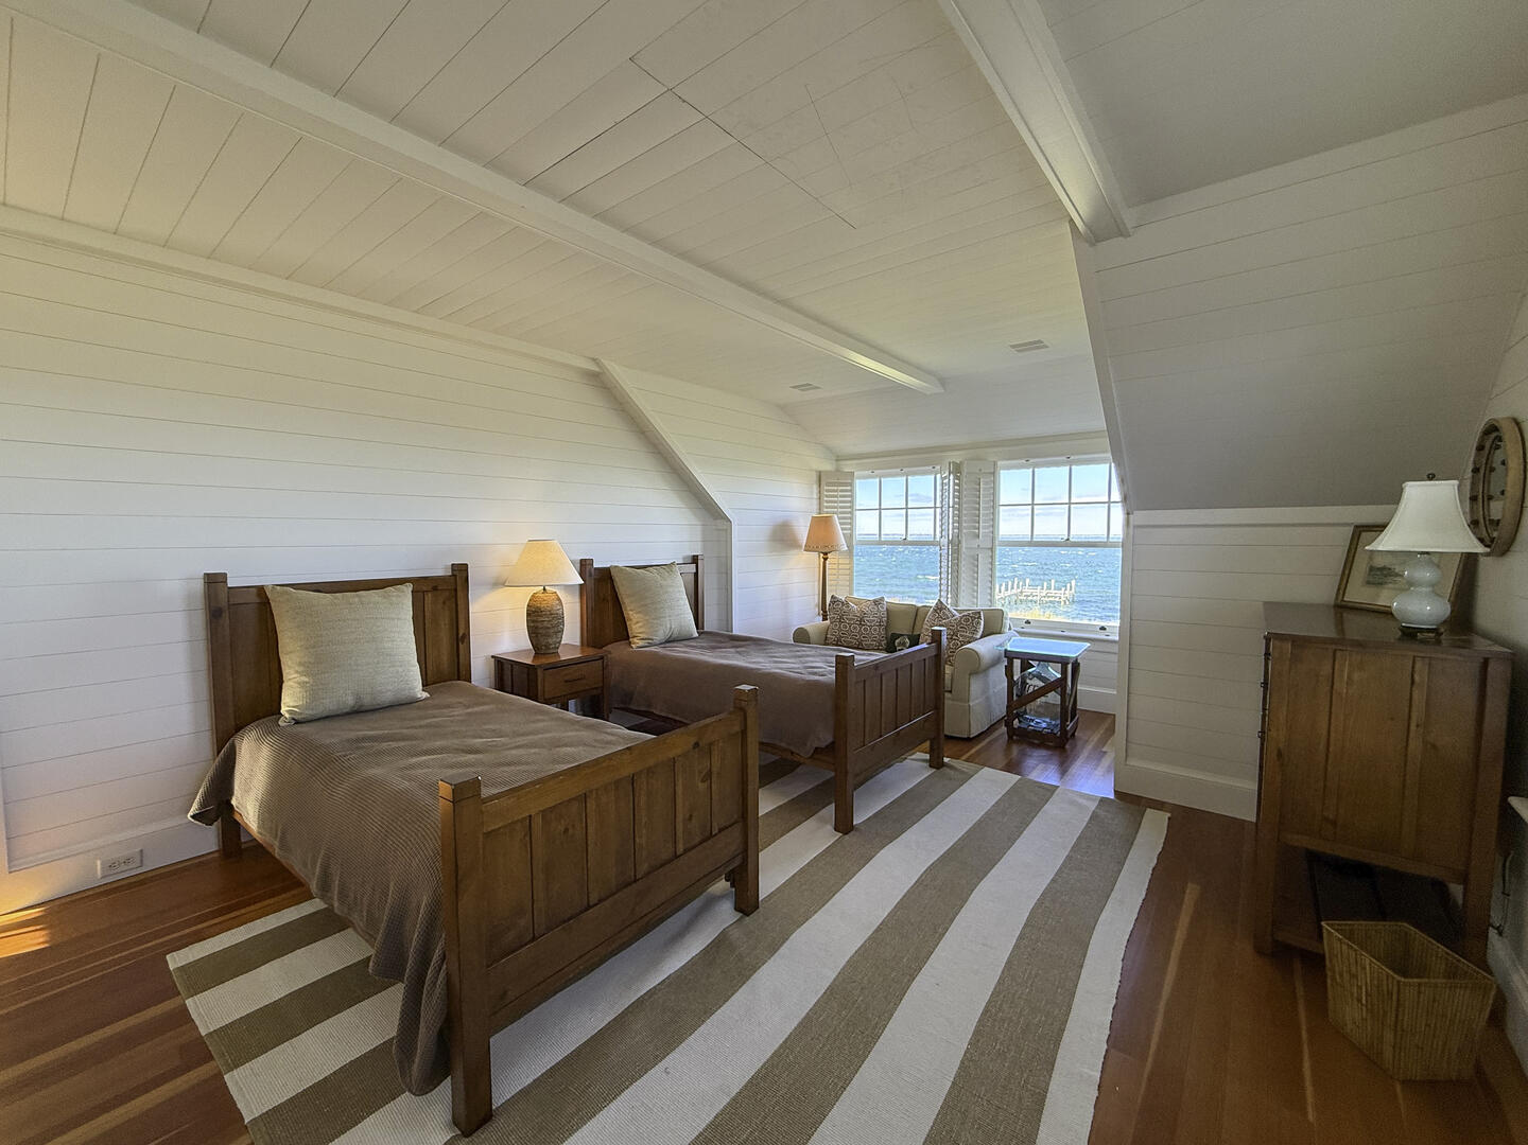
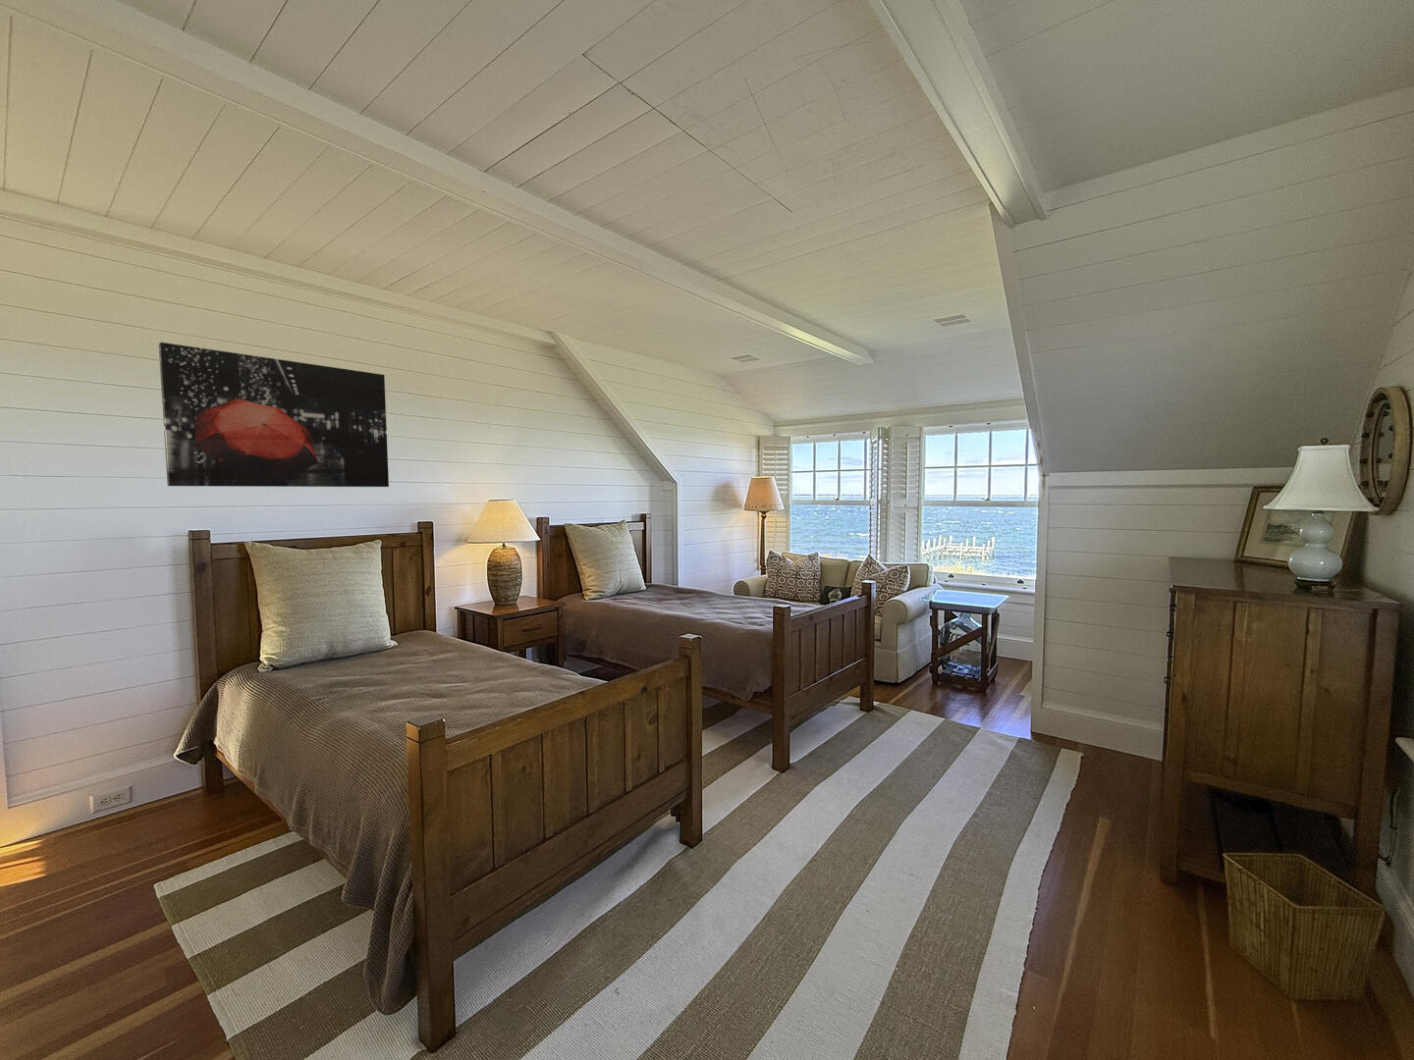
+ wall art (287, 424)
